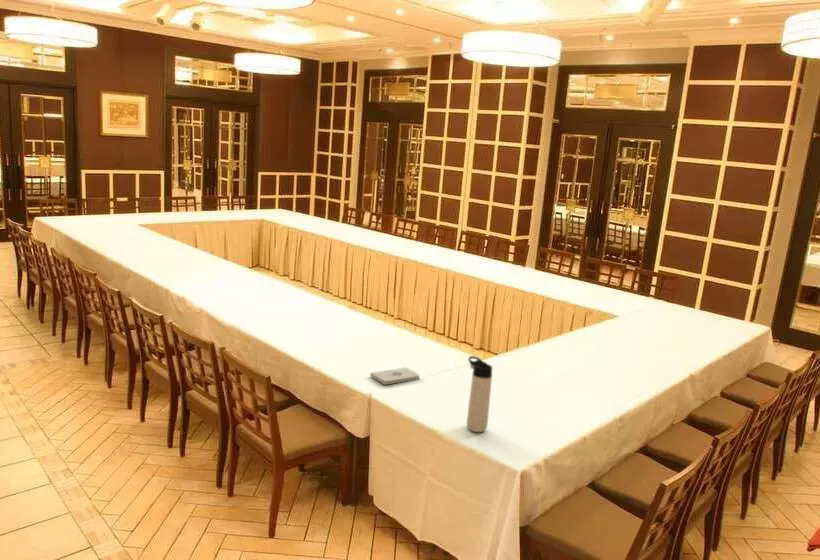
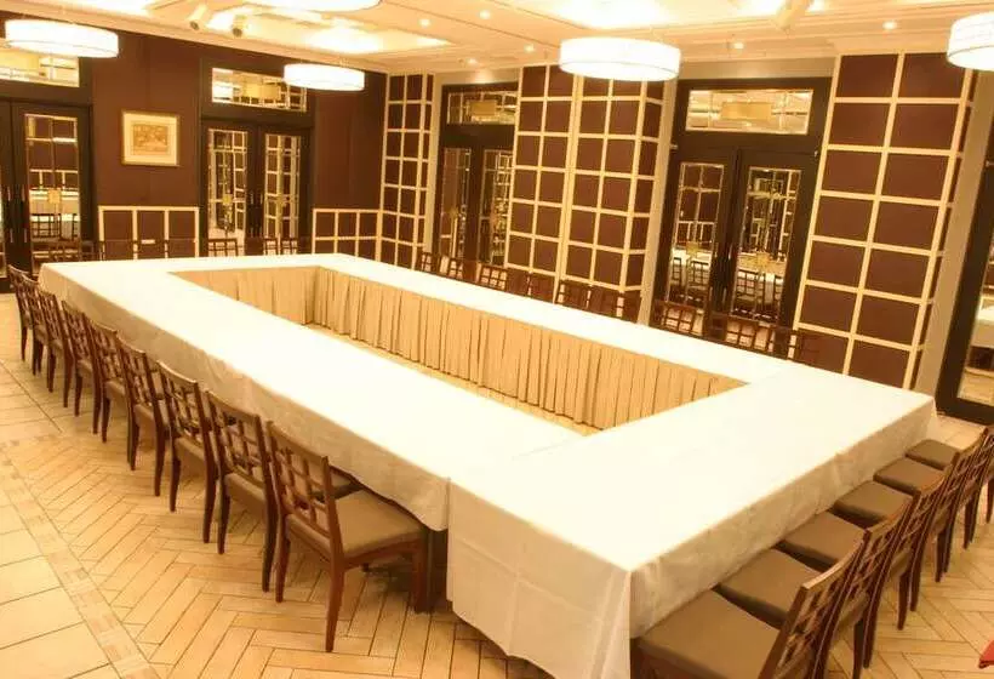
- thermos bottle (476, 394)
- notepad (395, 375)
